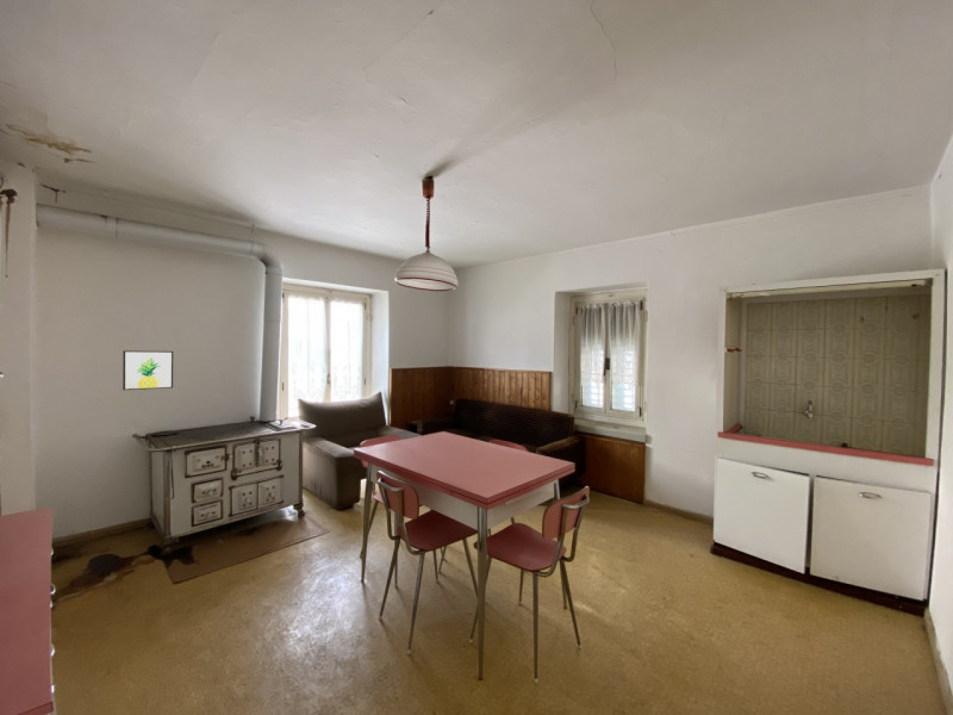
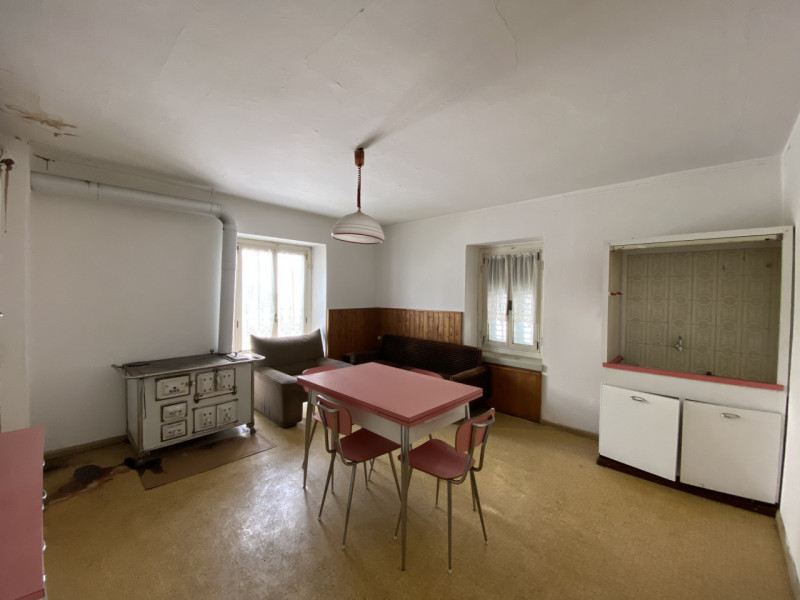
- wall art (149, 369)
